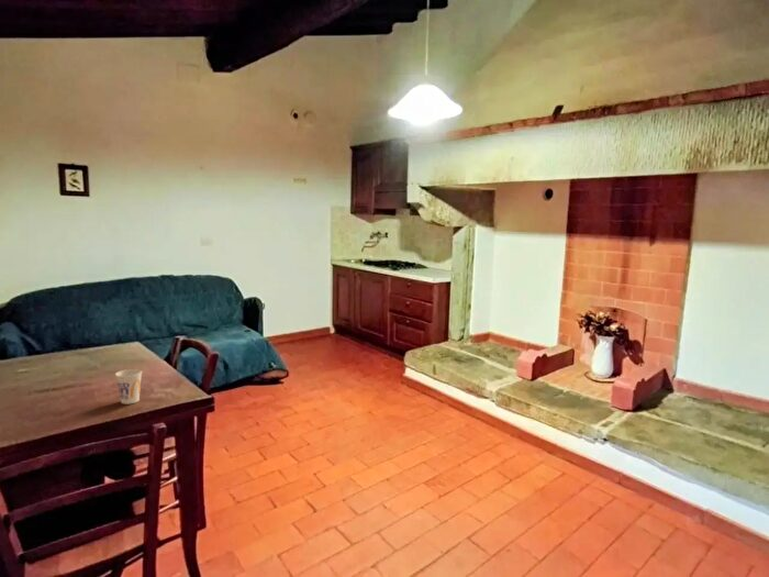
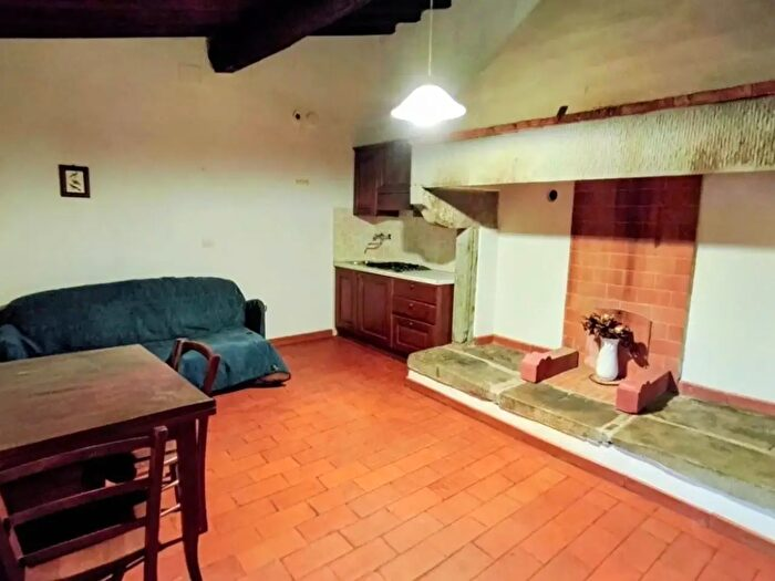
- cup (129, 387)
